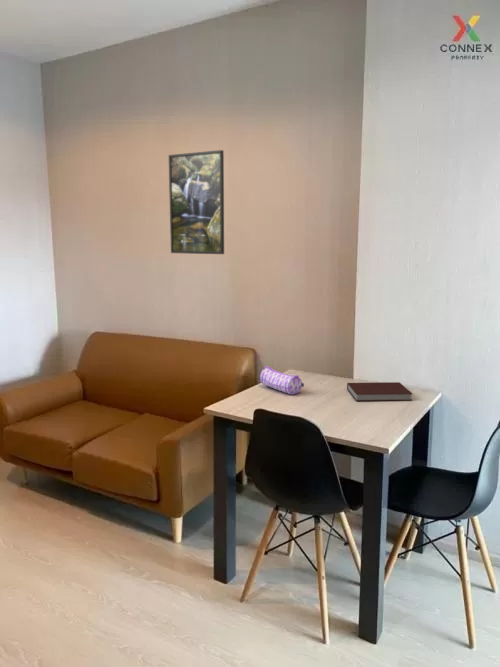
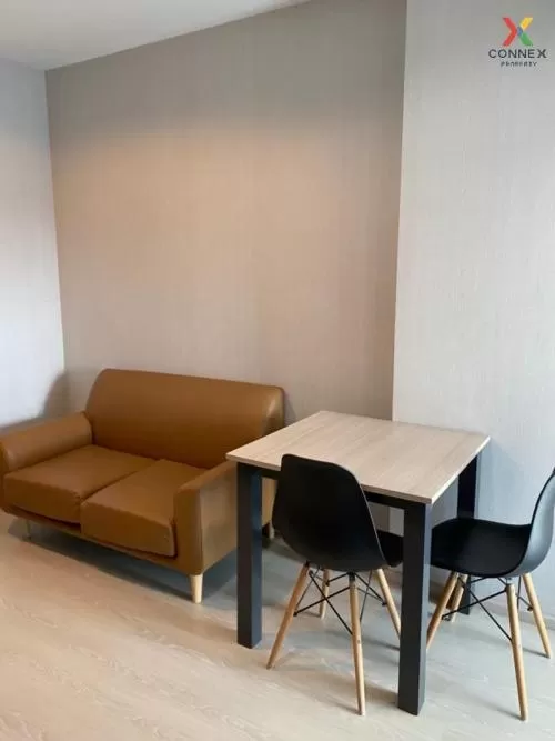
- notebook (378, 391)
- pencil case (280, 380)
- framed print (196, 204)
